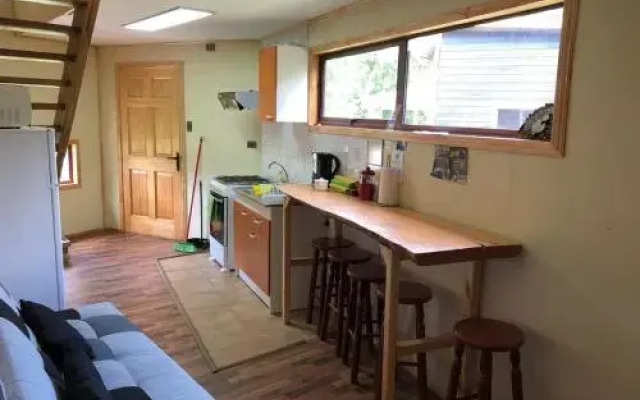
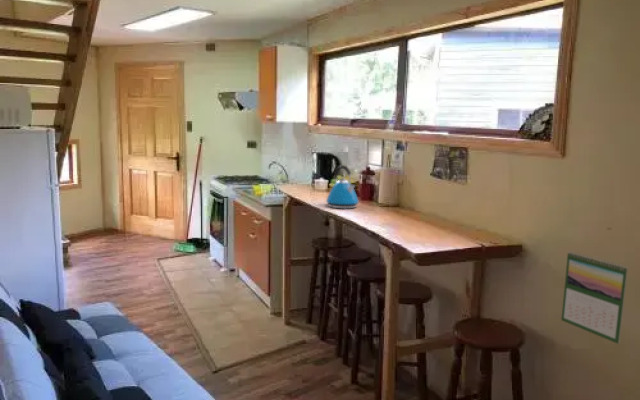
+ kettle (342, 185)
+ calendar (592, 294)
